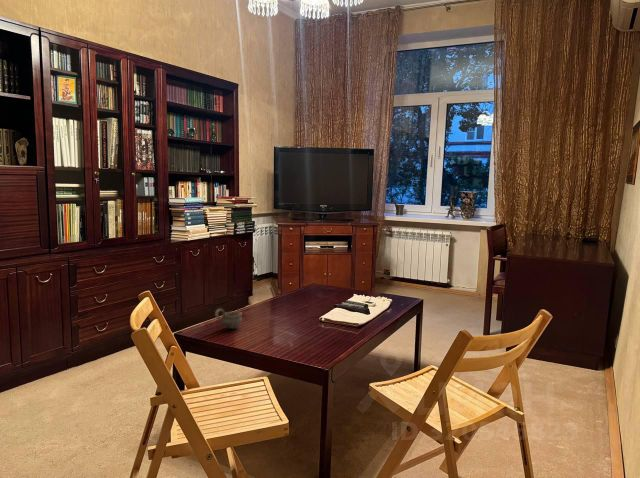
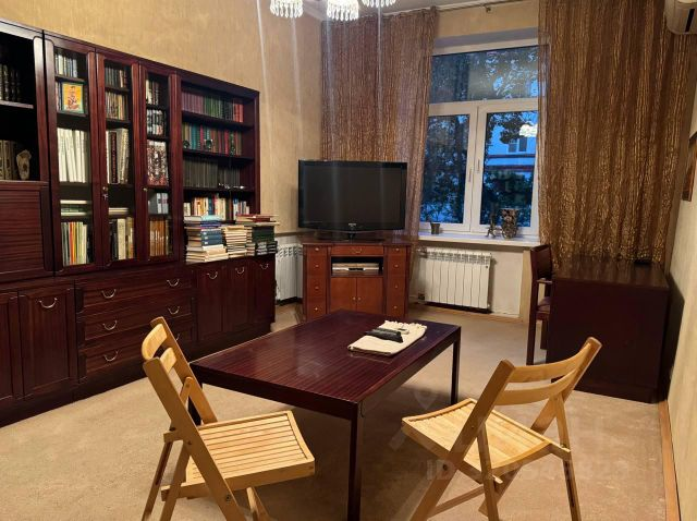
- cup (229, 317)
